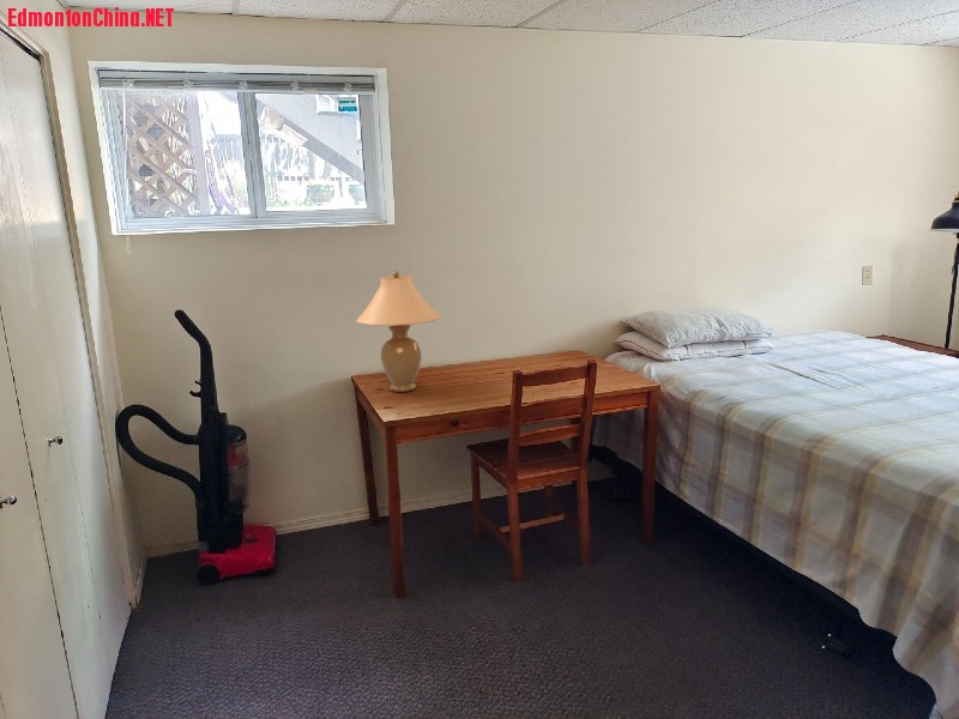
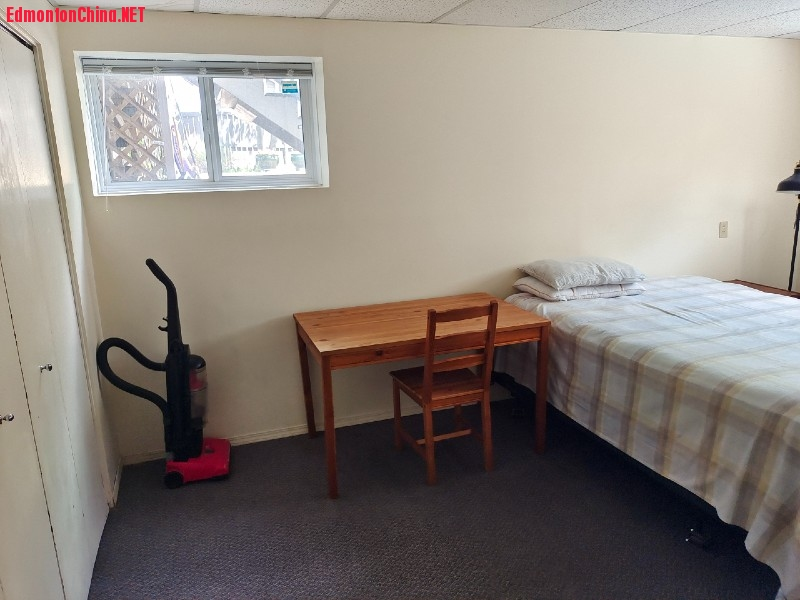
- table lamp (399, 331)
